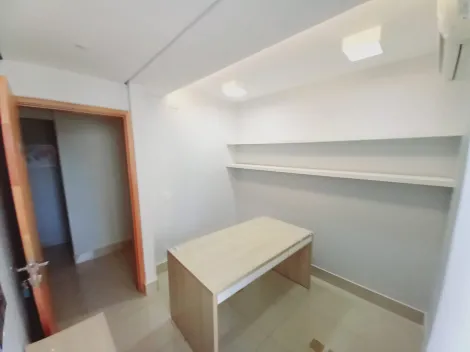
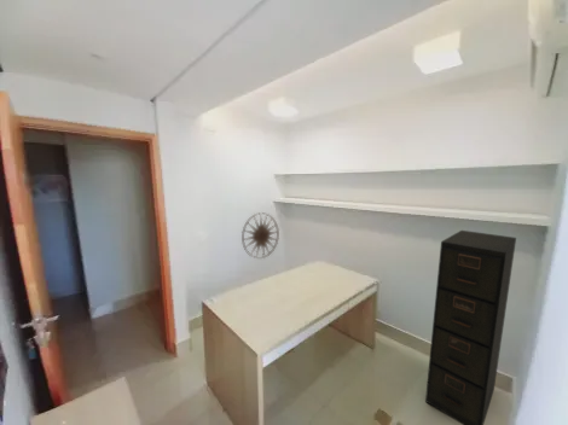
+ wall art (261, 235)
+ filing cabinet (469, 321)
